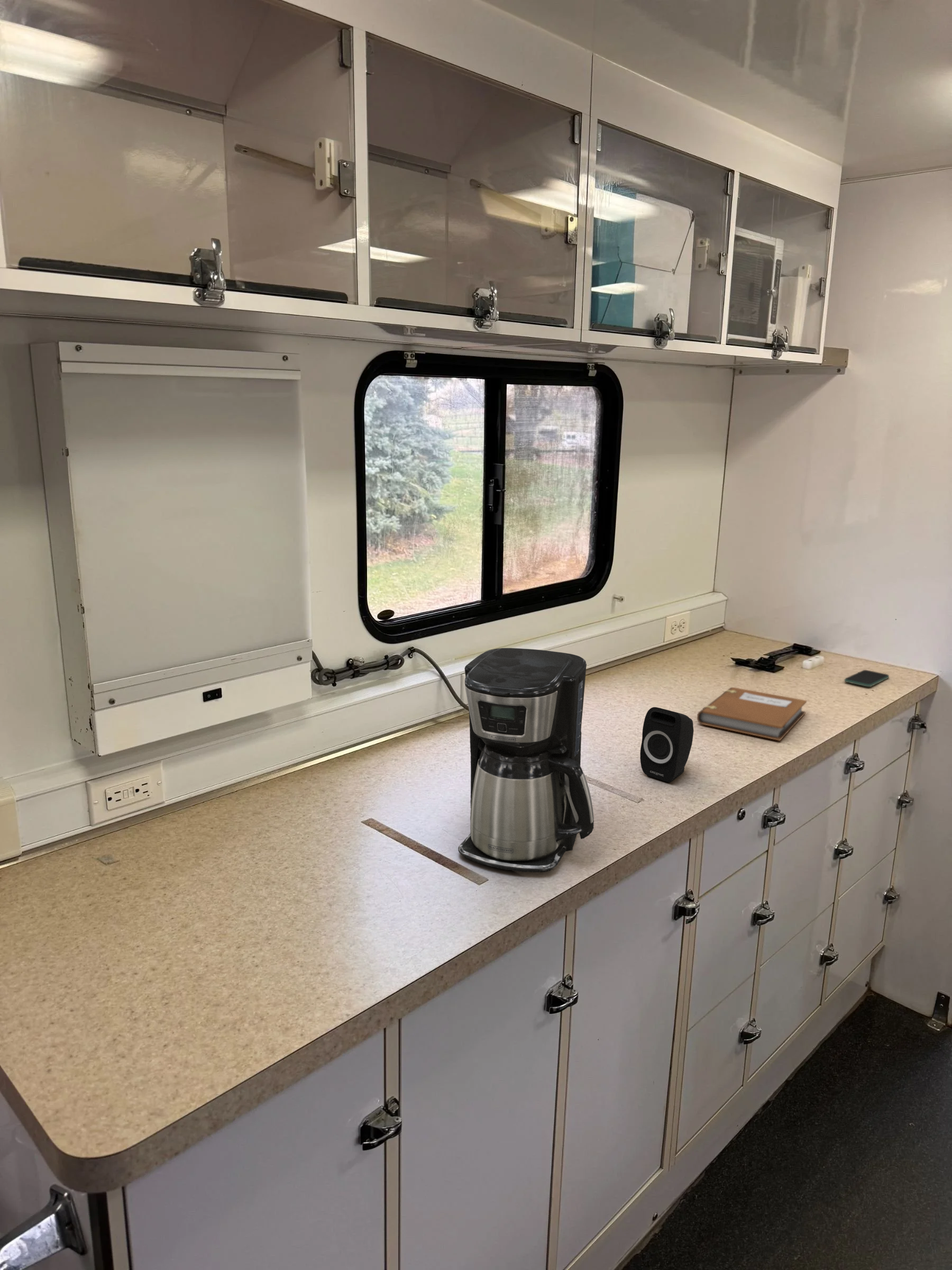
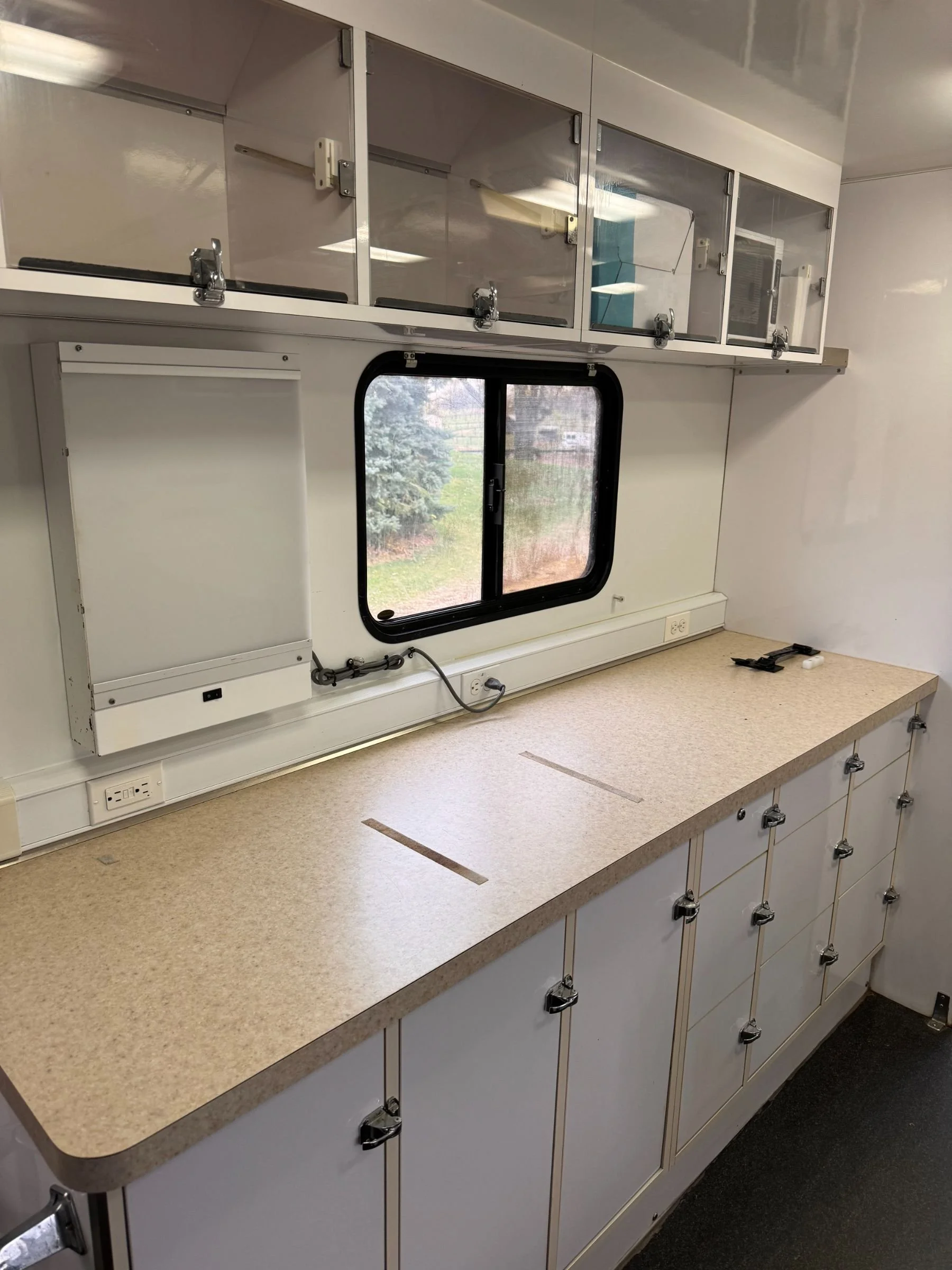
- coffee maker (543, 749)
- notebook (753, 711)
- speaker (671, 740)
- smartphone (867, 678)
